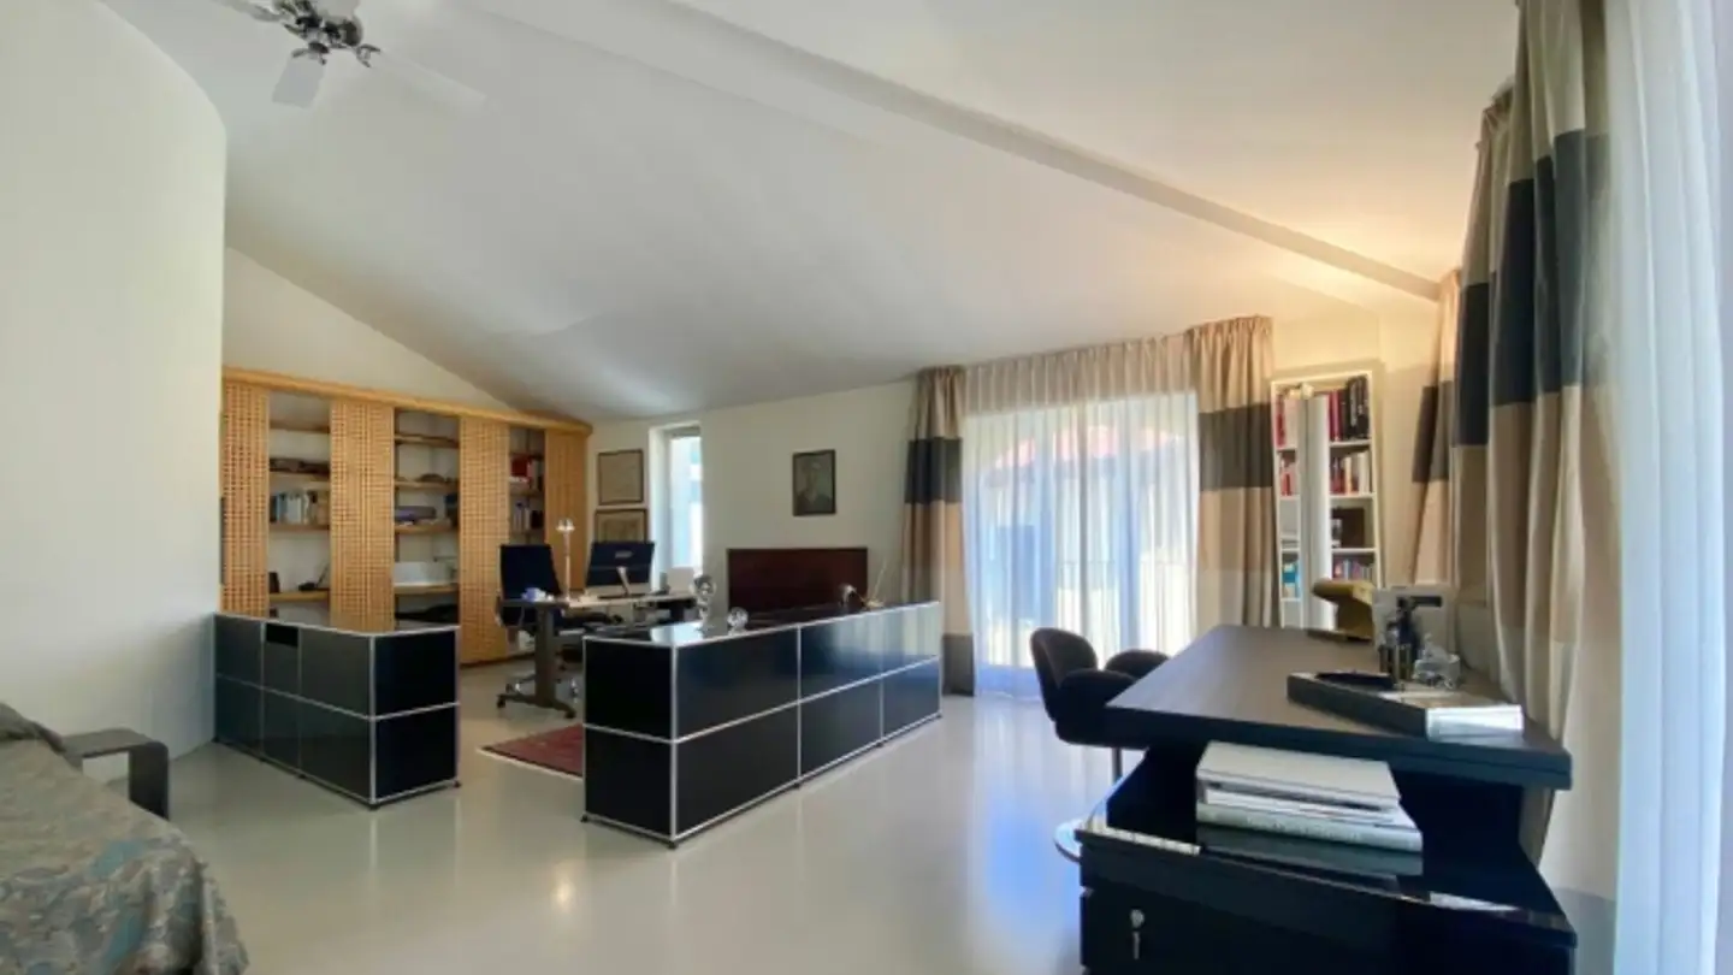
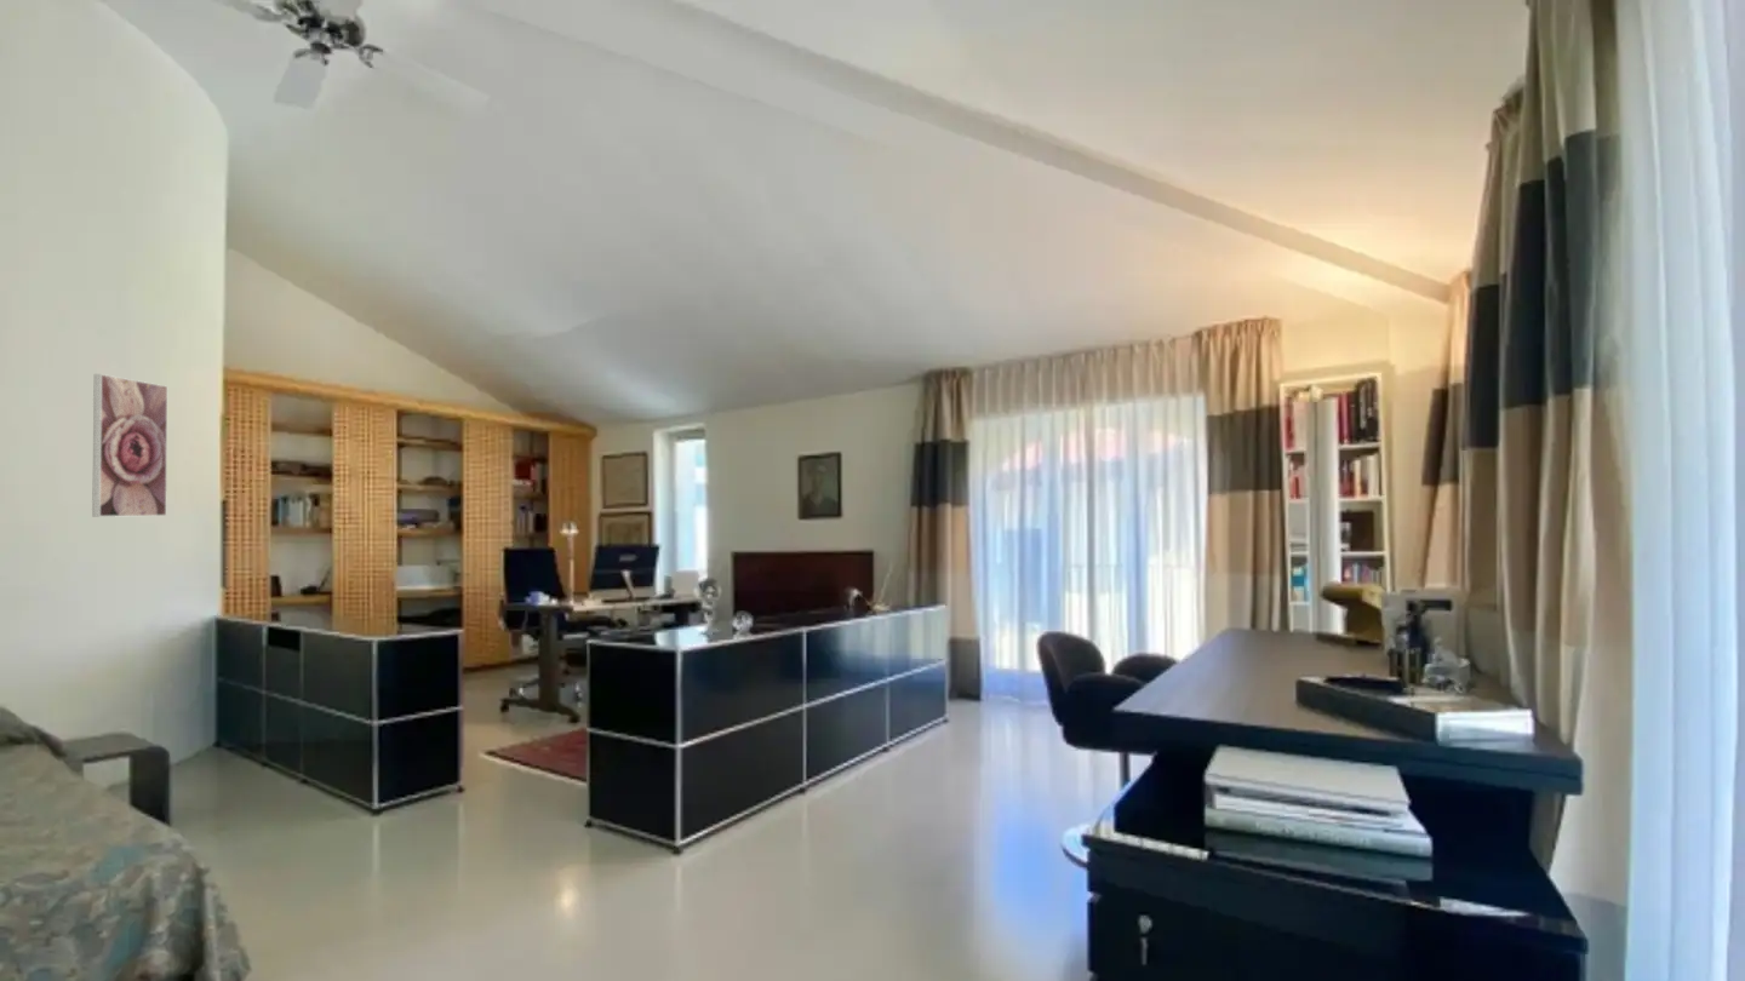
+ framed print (131, 448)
